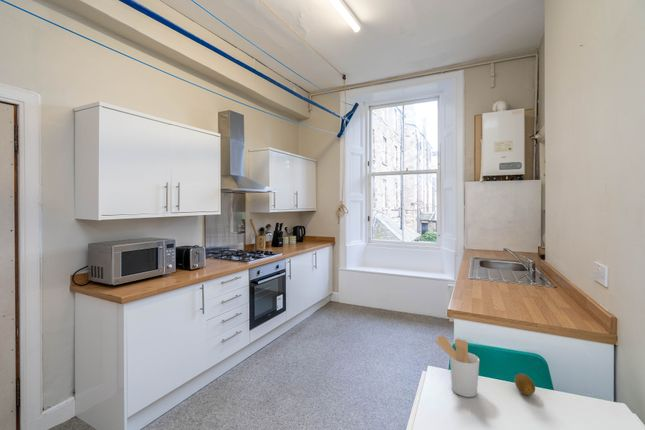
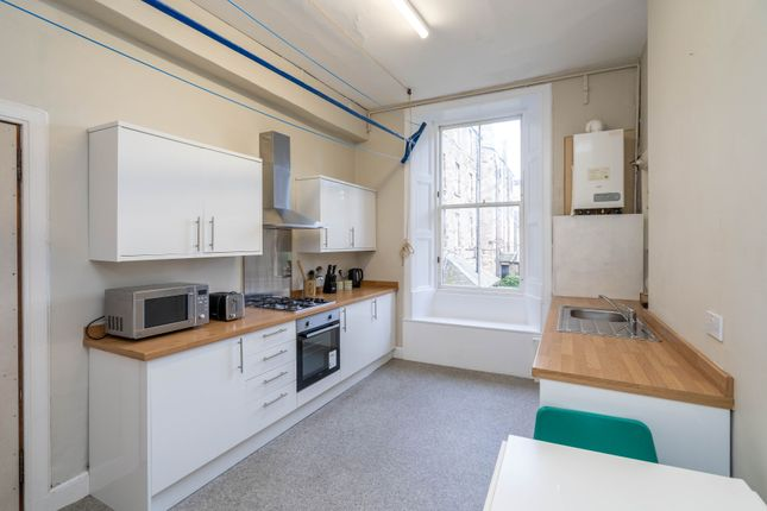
- fruit (524, 384)
- utensil holder (456, 363)
